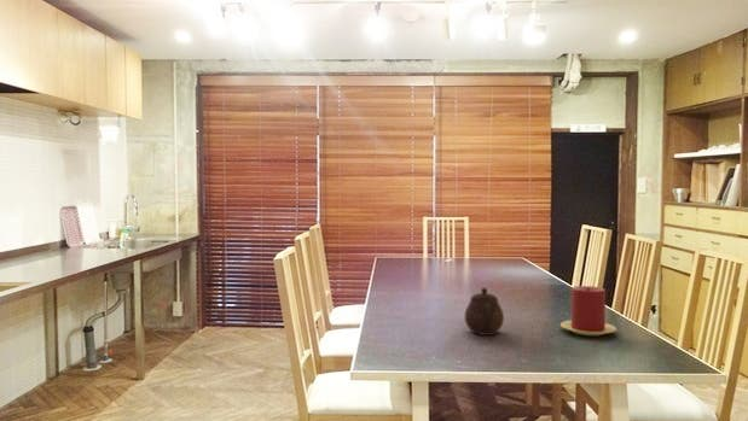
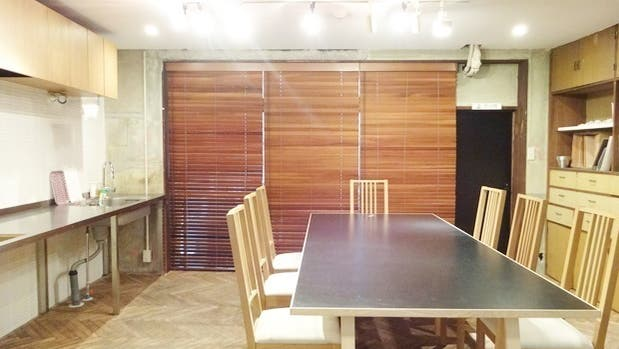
- teapot (483, 310)
- candle (587, 309)
